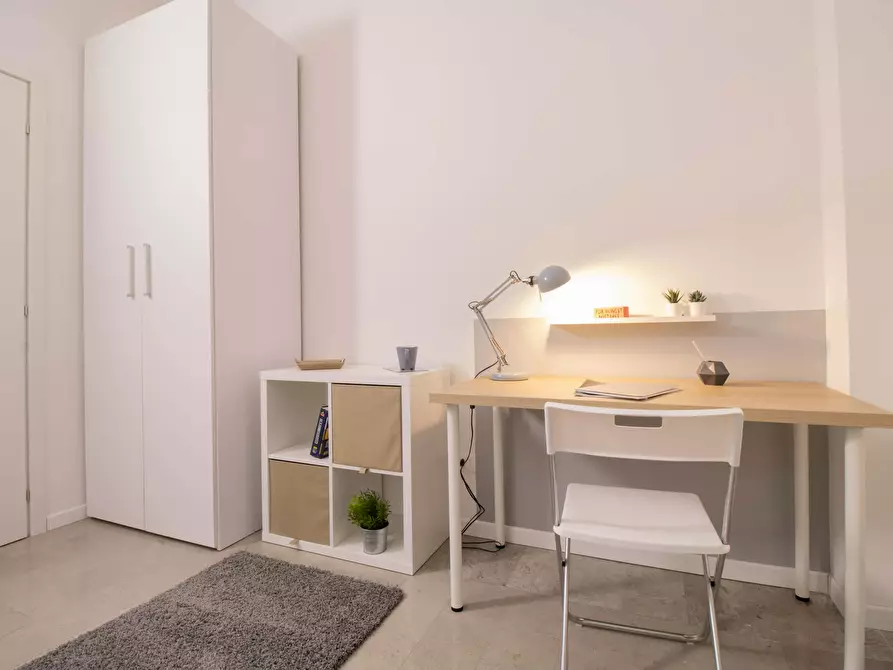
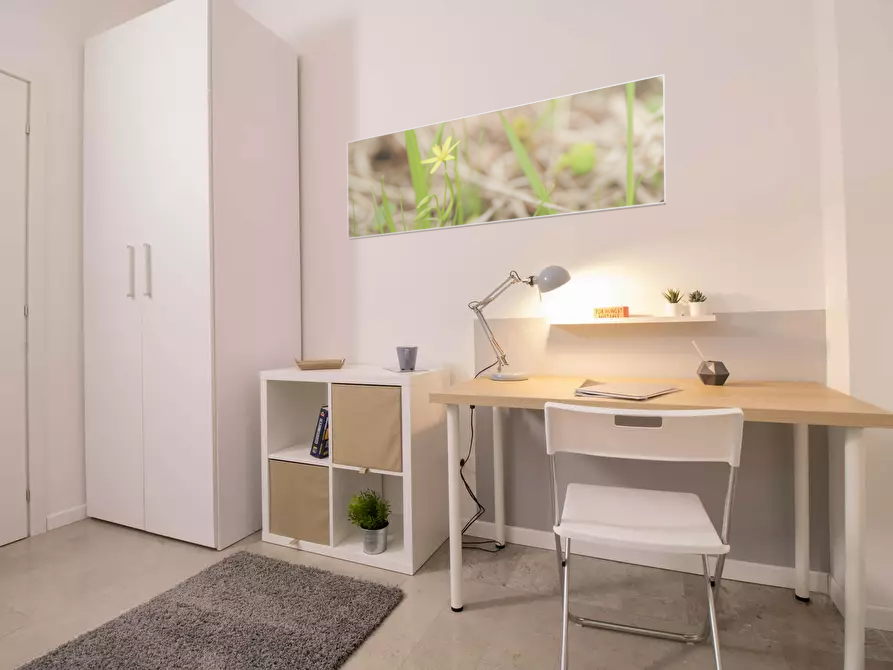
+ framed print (484, 169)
